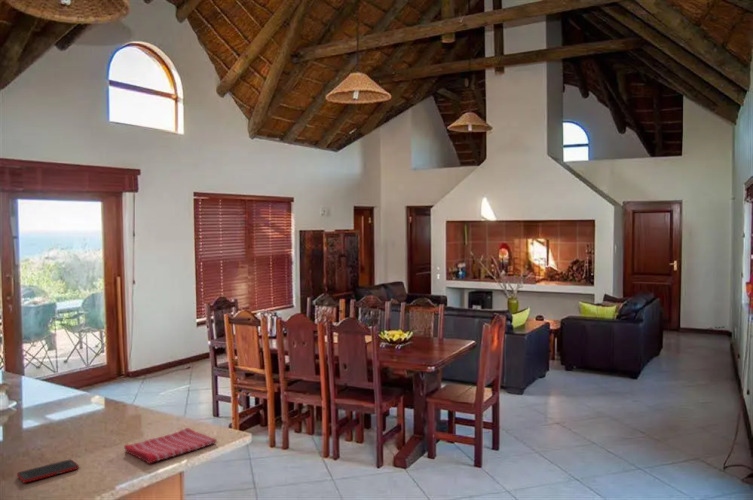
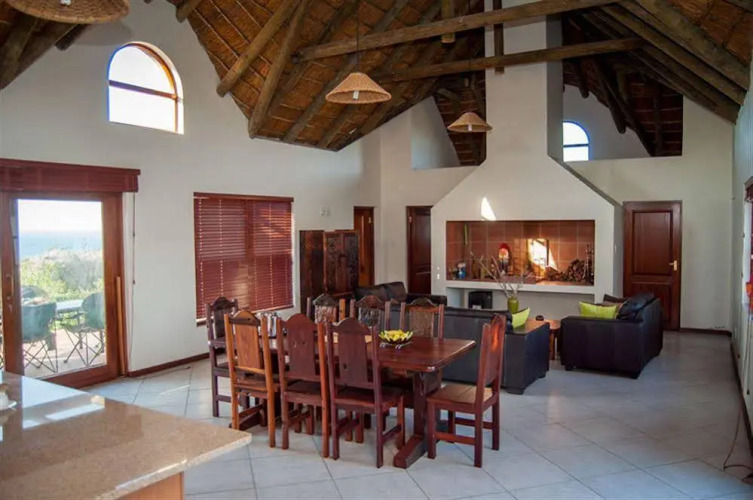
- dish towel (170, 444)
- cell phone (48, 470)
